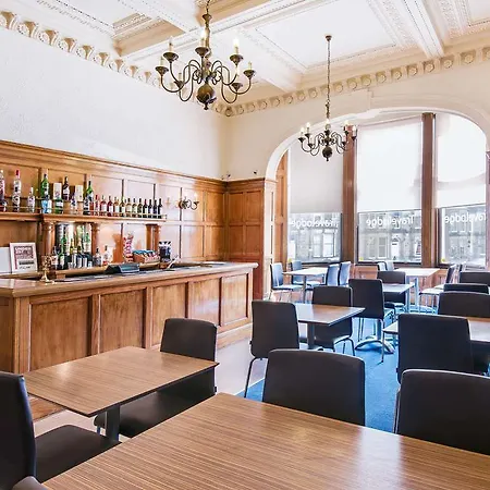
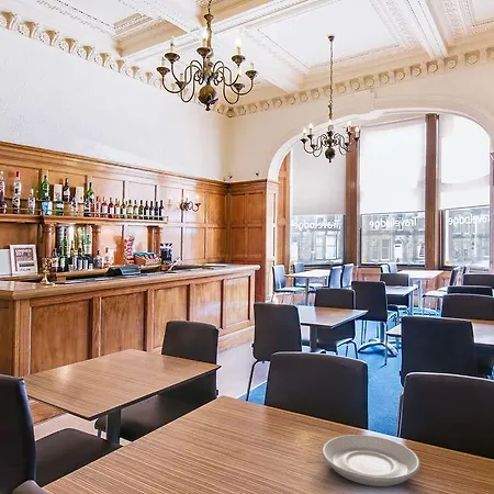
+ plate (369, 461)
